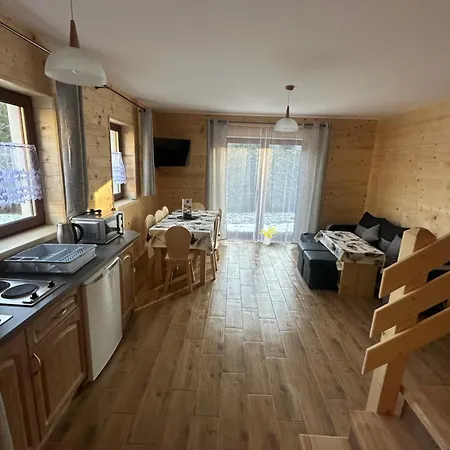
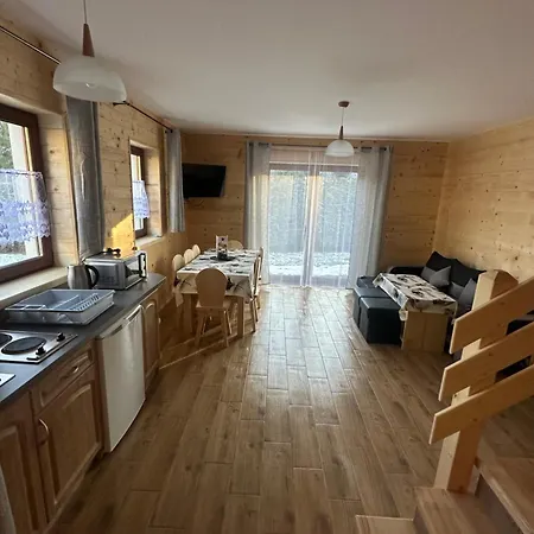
- potted plant (269, 234)
